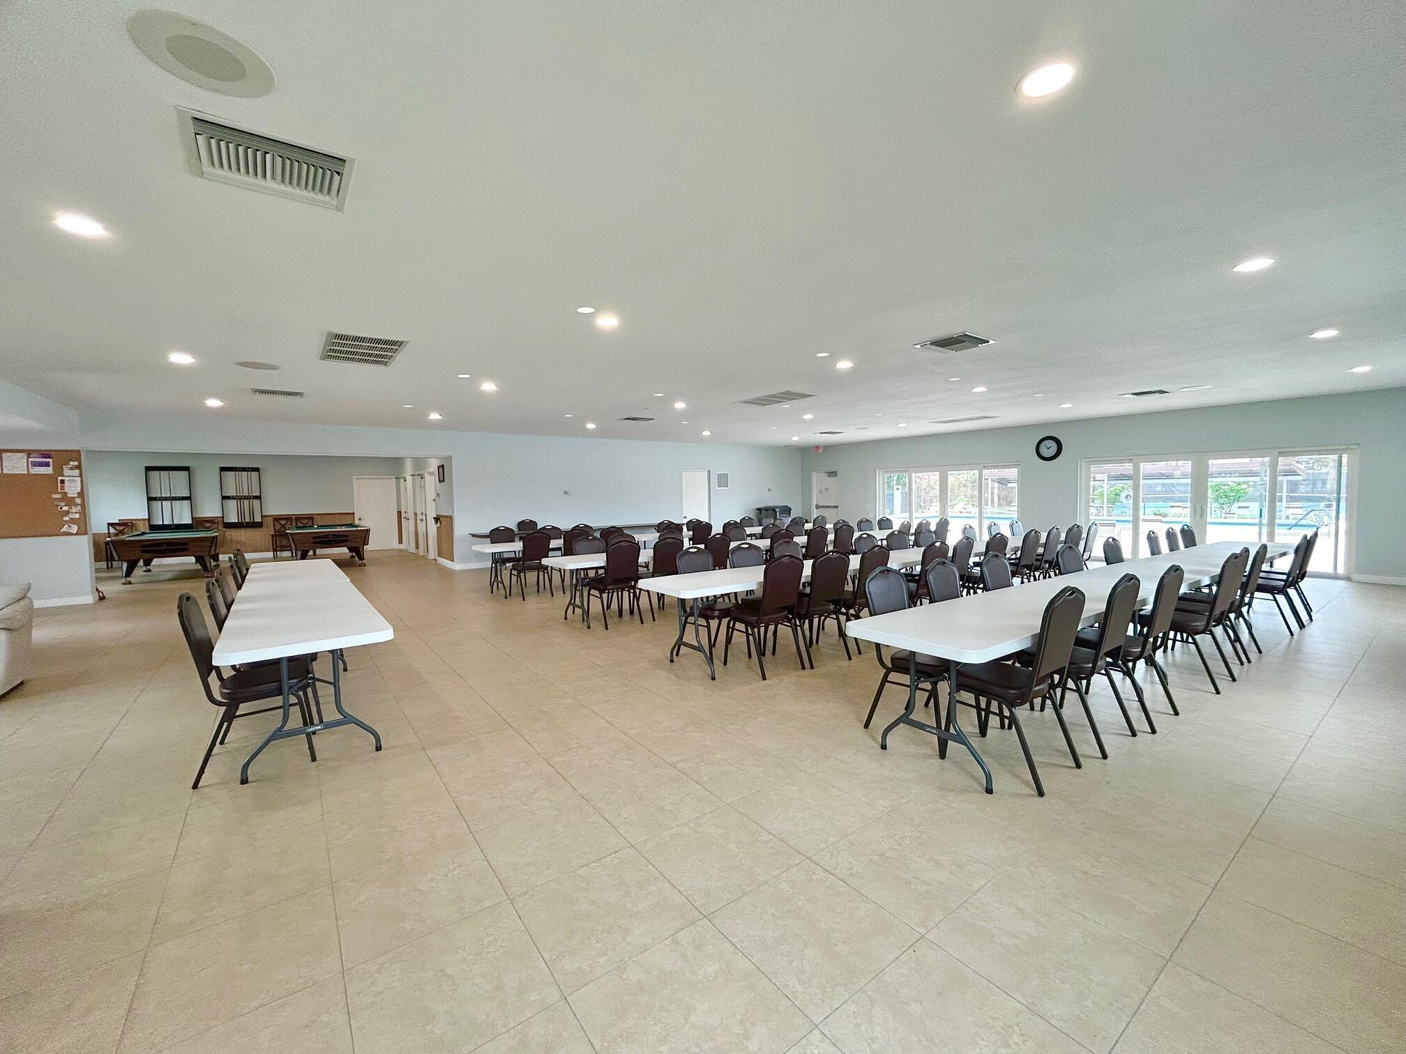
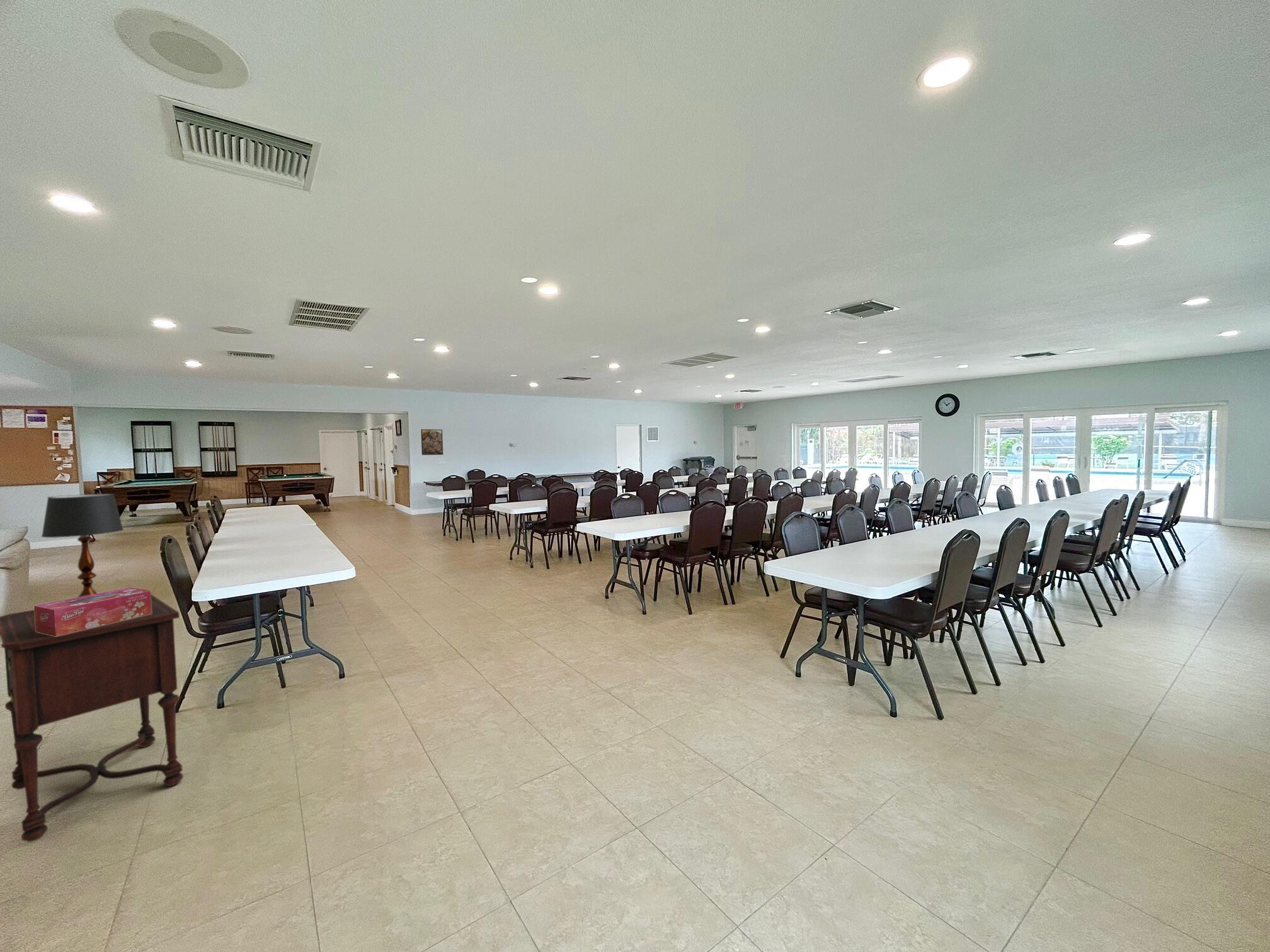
+ side table (92, 700)
+ table lamp (85, 550)
+ tissue box (96, 609)
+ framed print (432, 442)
